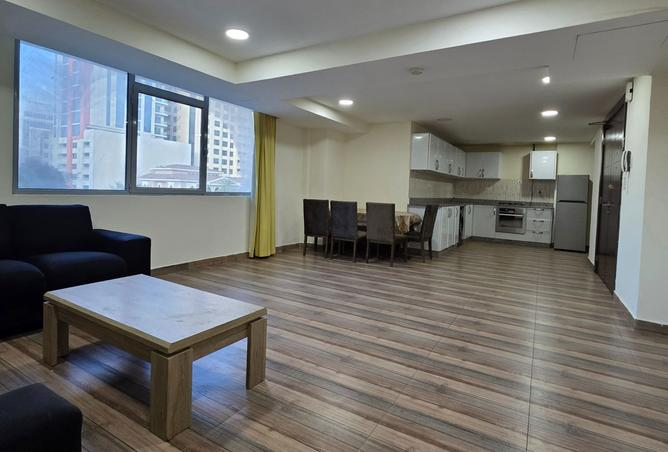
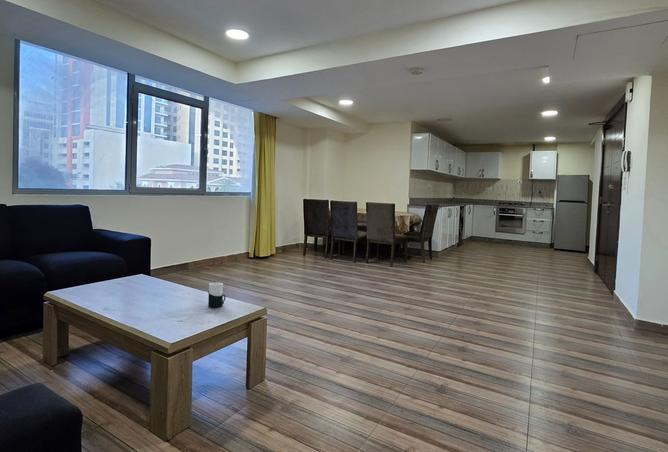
+ cup (217, 295)
